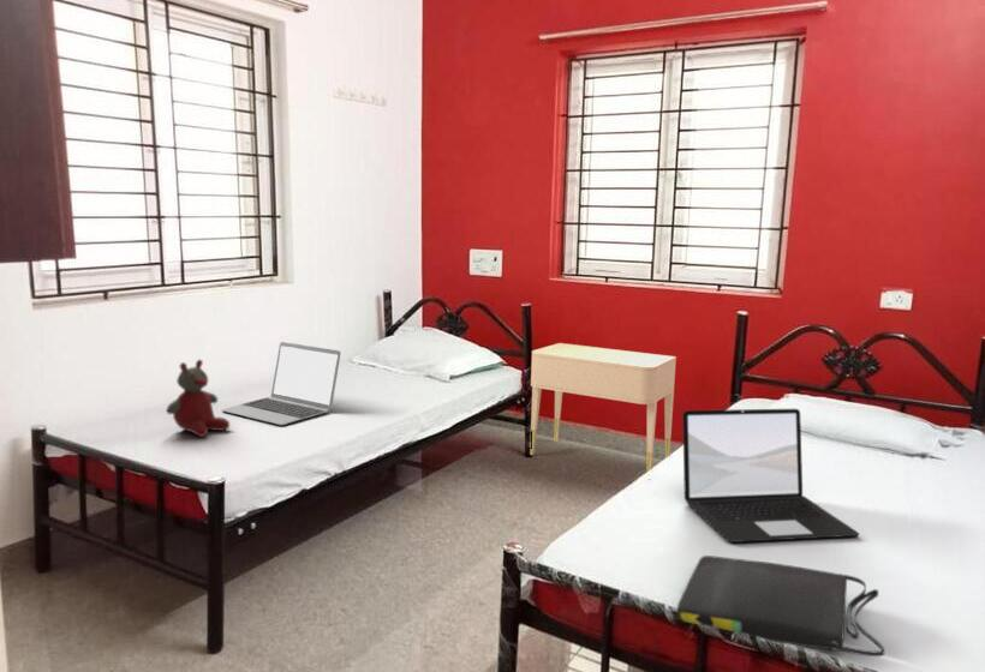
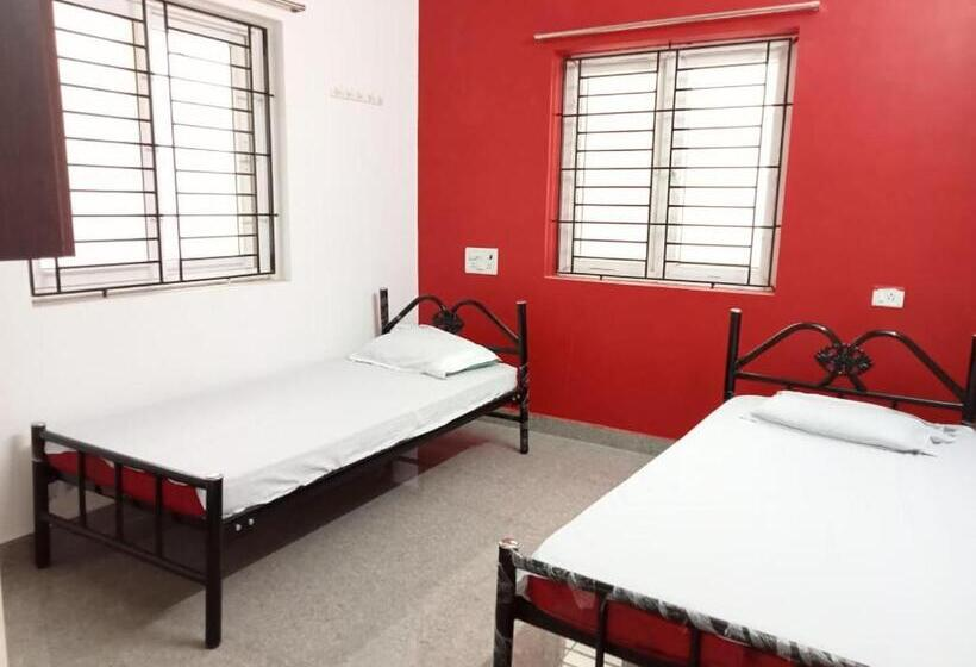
- nightstand (601, 397)
- stuffed bear (199, 396)
- laptop (766, 470)
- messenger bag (780, 600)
- laptop (281, 380)
